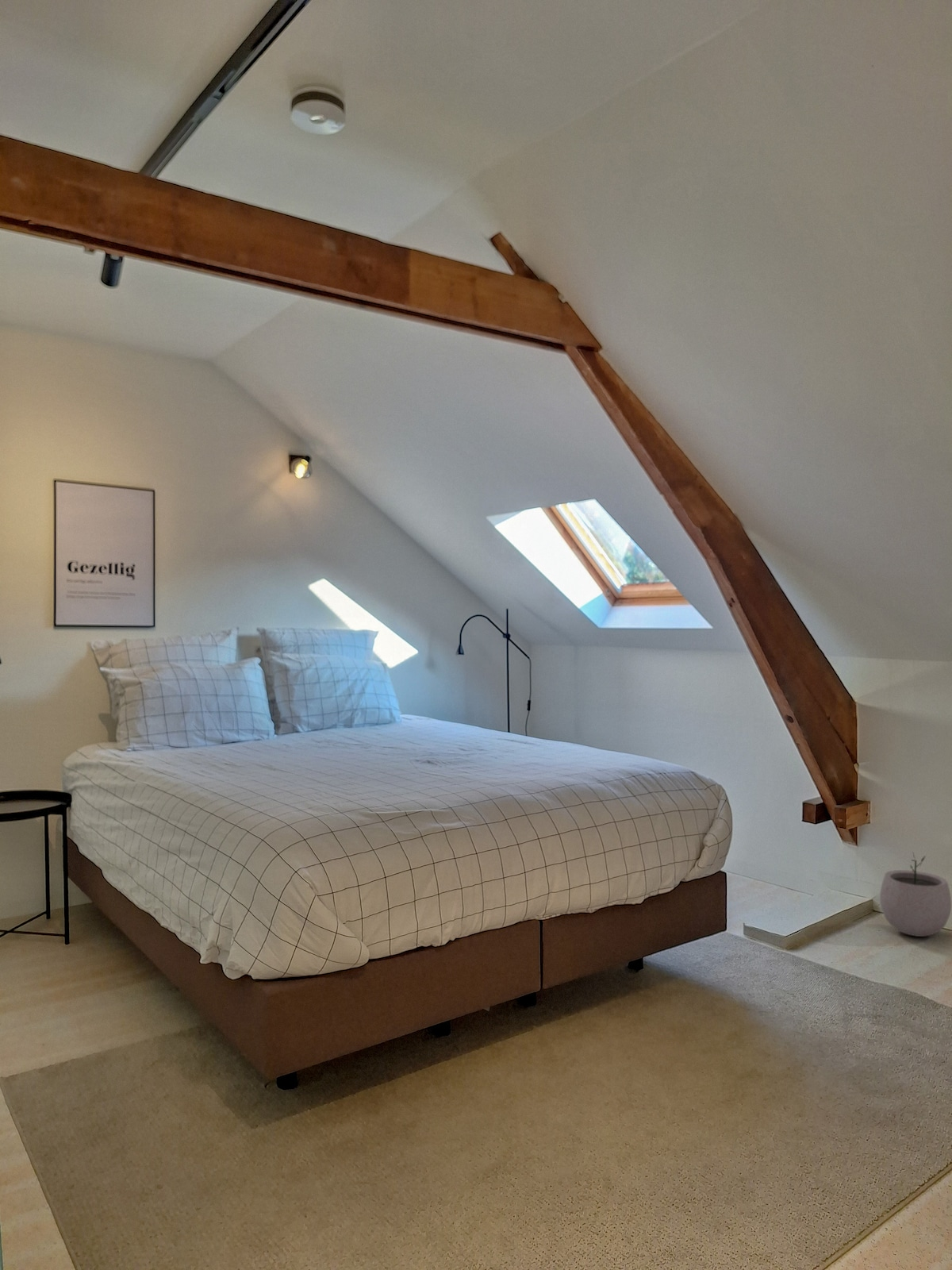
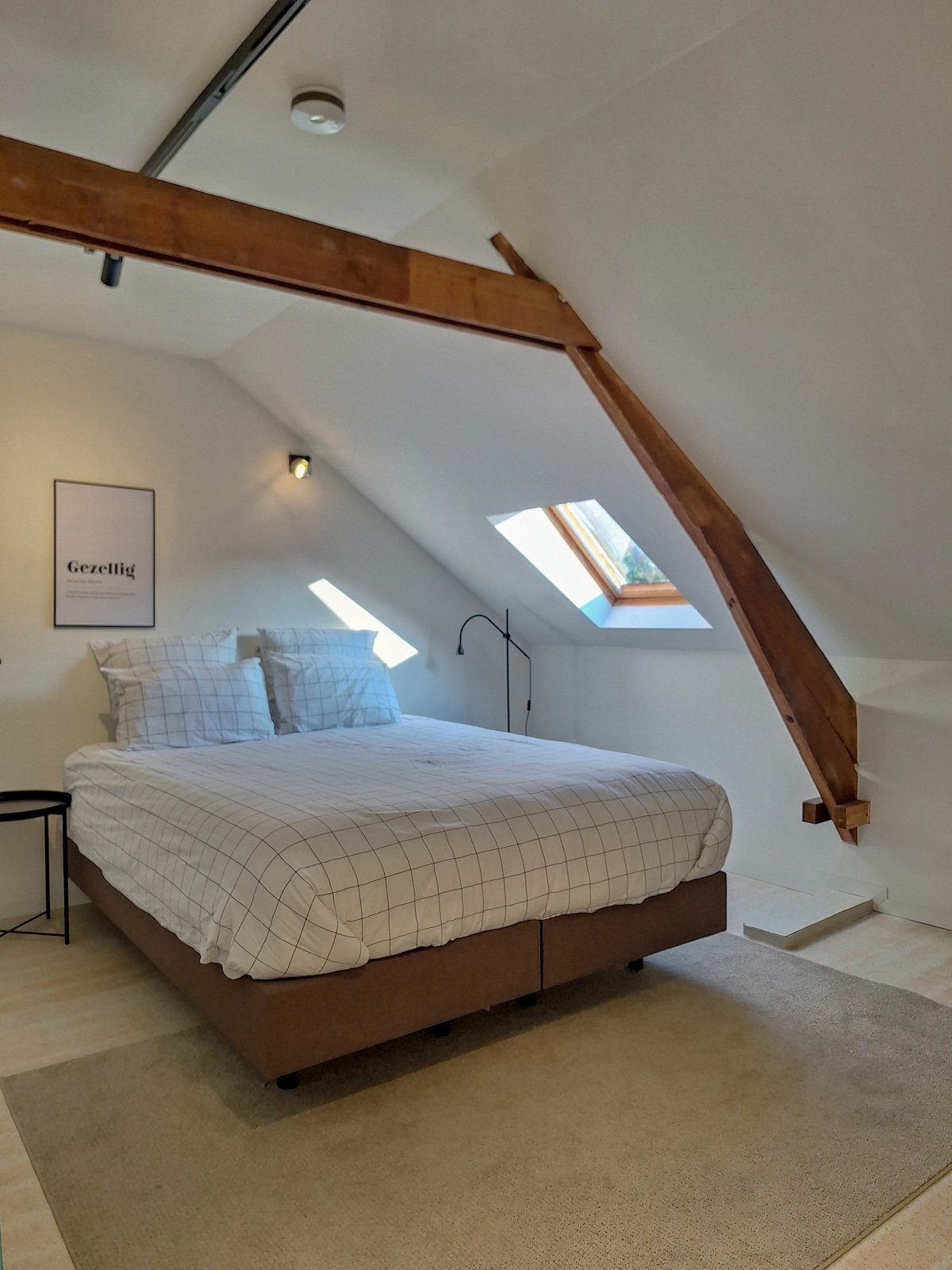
- plant pot (915, 893)
